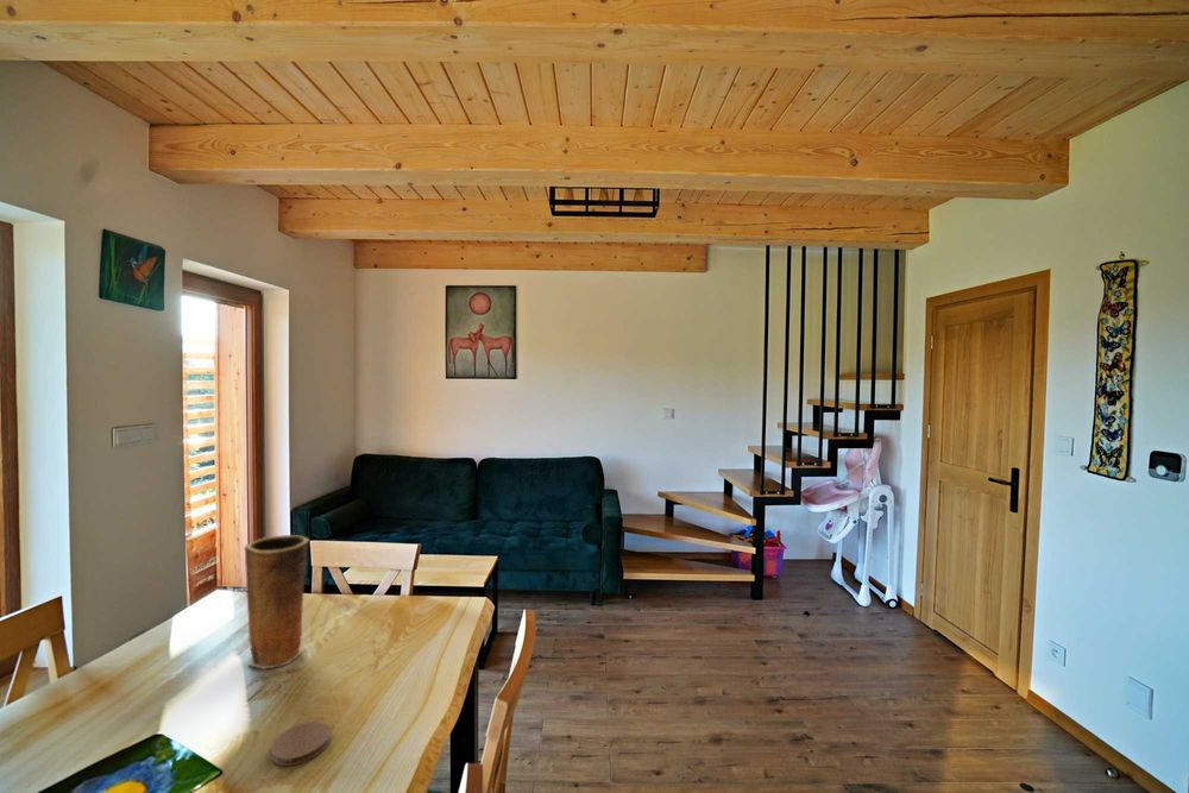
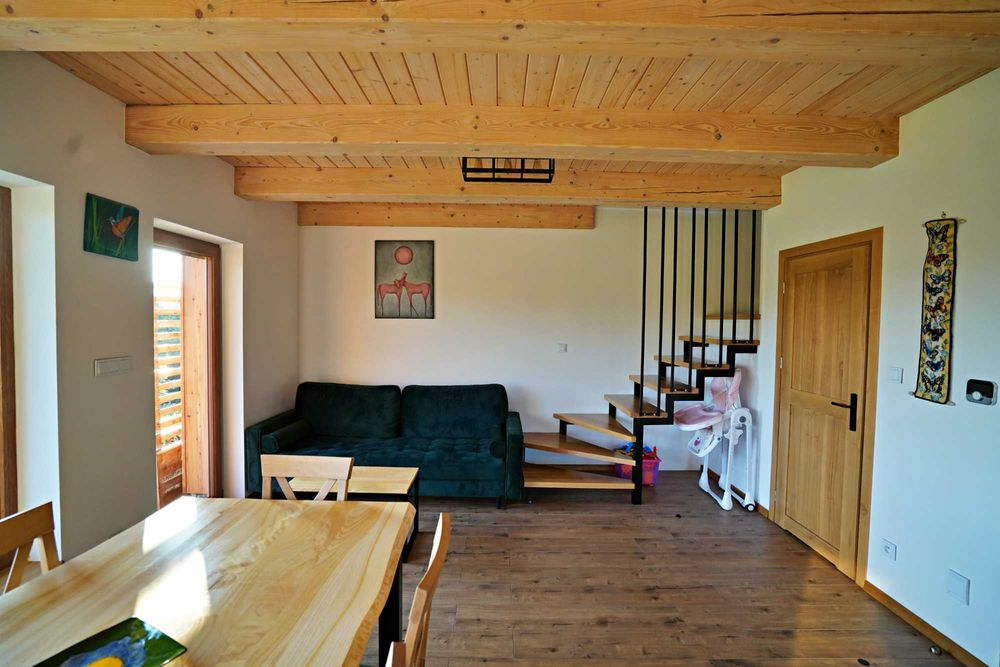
- coaster (301, 742)
- vase (278, 598)
